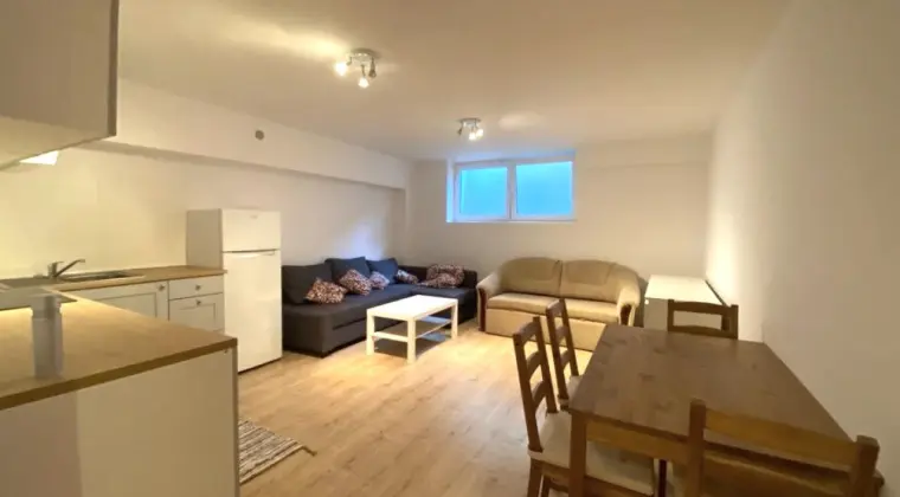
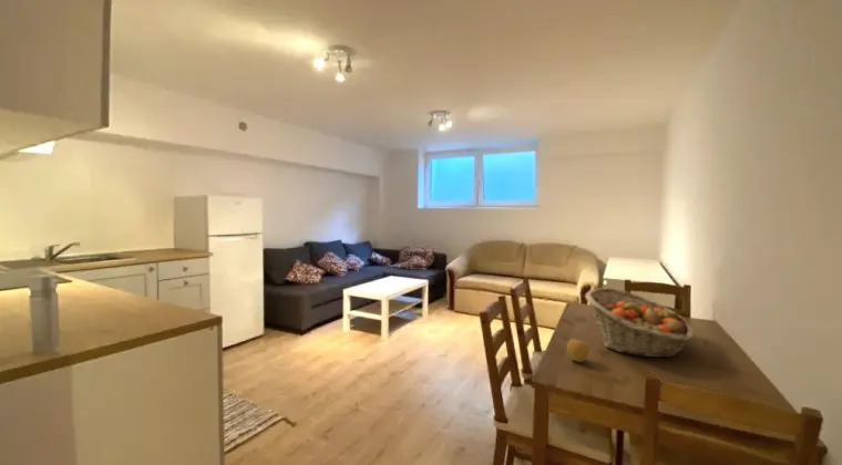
+ apple (577, 350)
+ fruit basket (637, 319)
